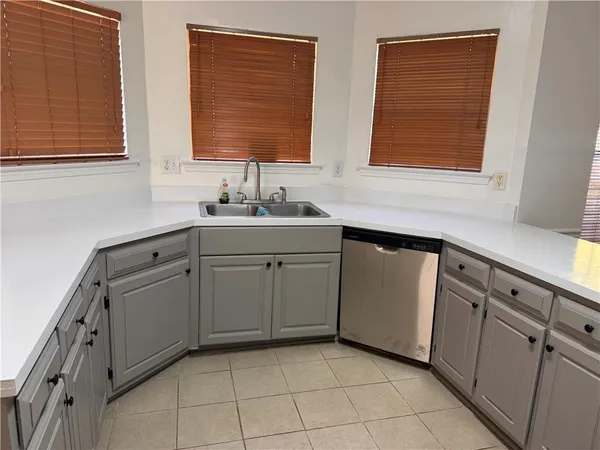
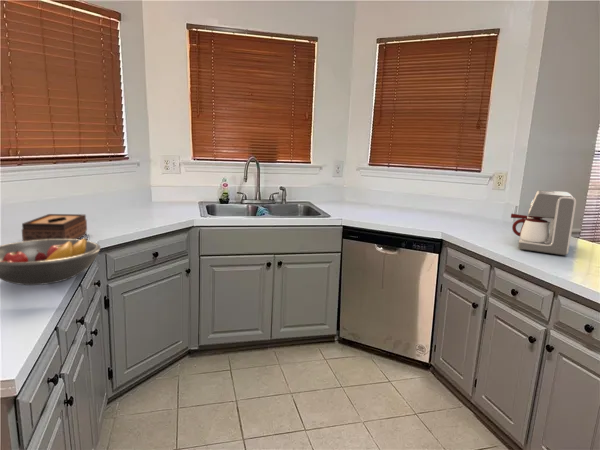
+ coffee maker (547, 221)
+ tissue box (56, 229)
+ fruit bowl (43, 260)
